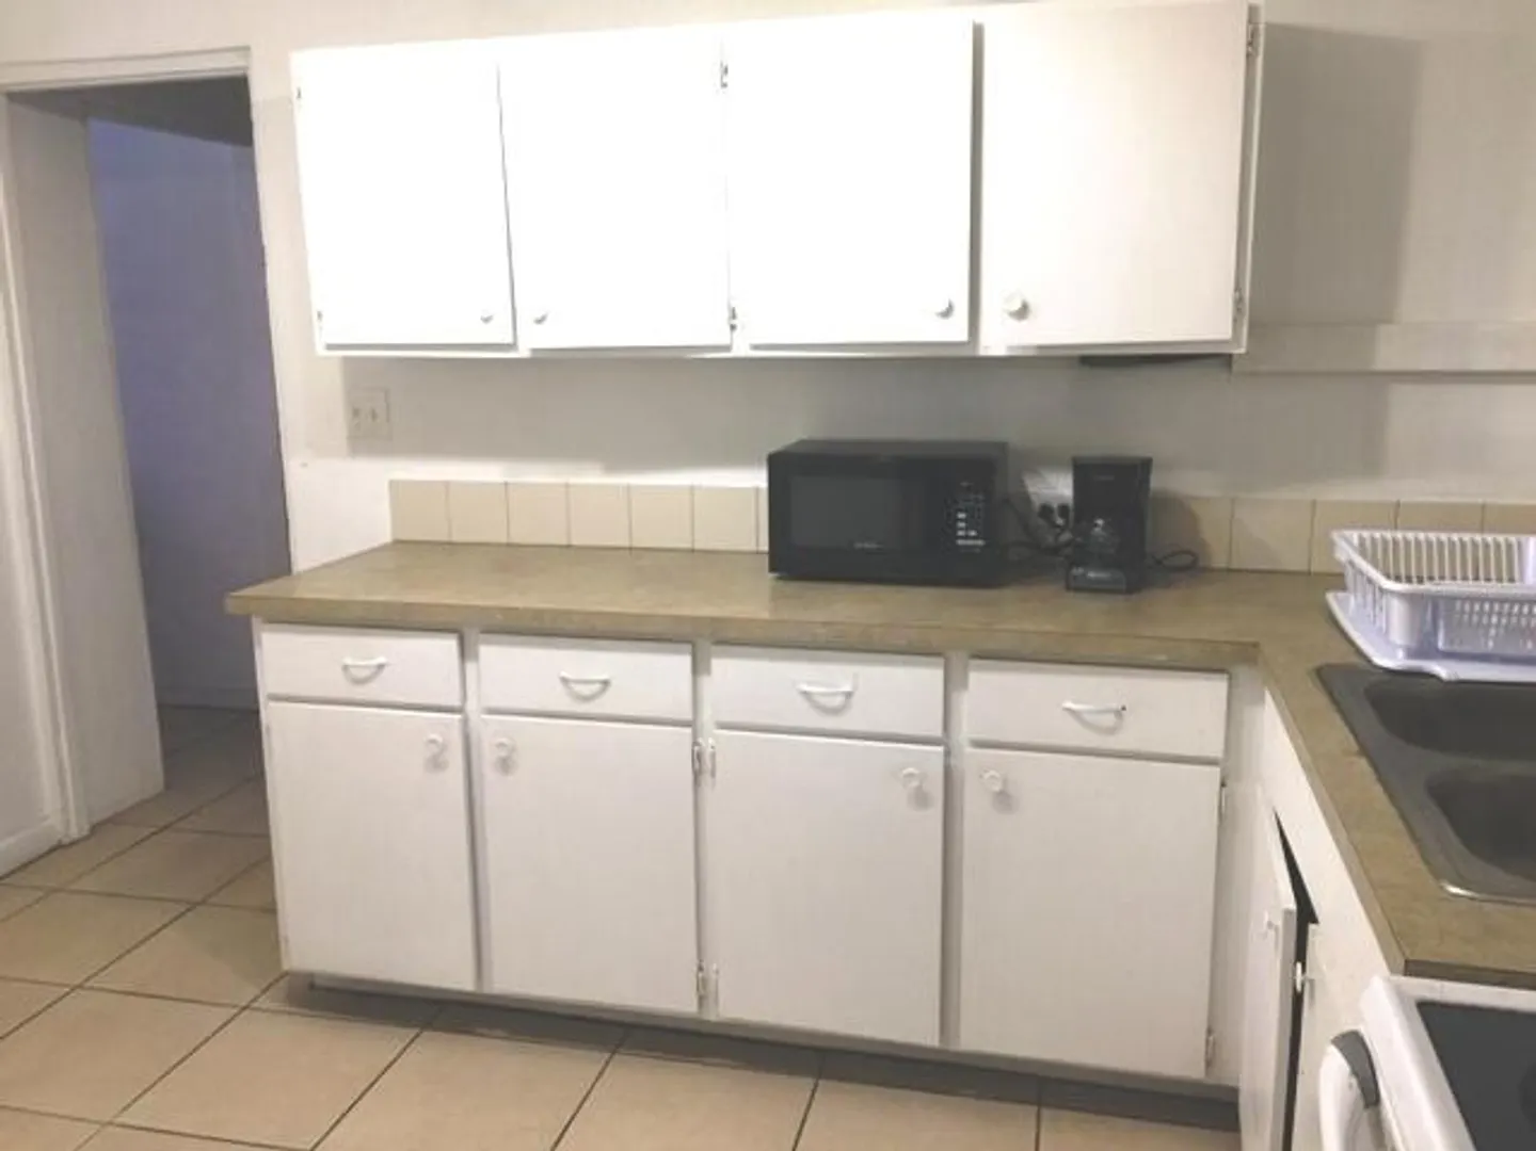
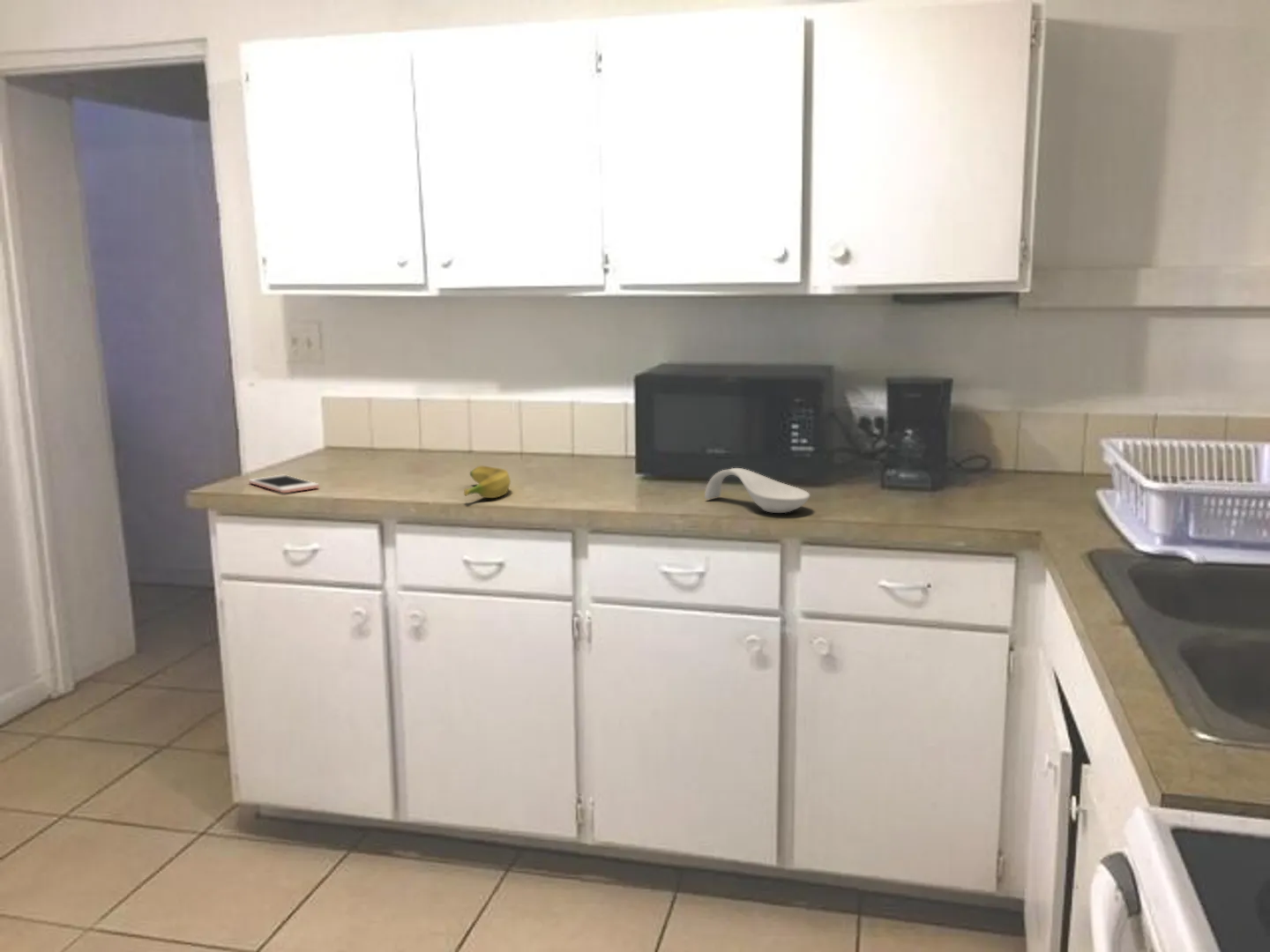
+ spoon rest (755, 488)
+ banana (478, 482)
+ cell phone (283, 483)
